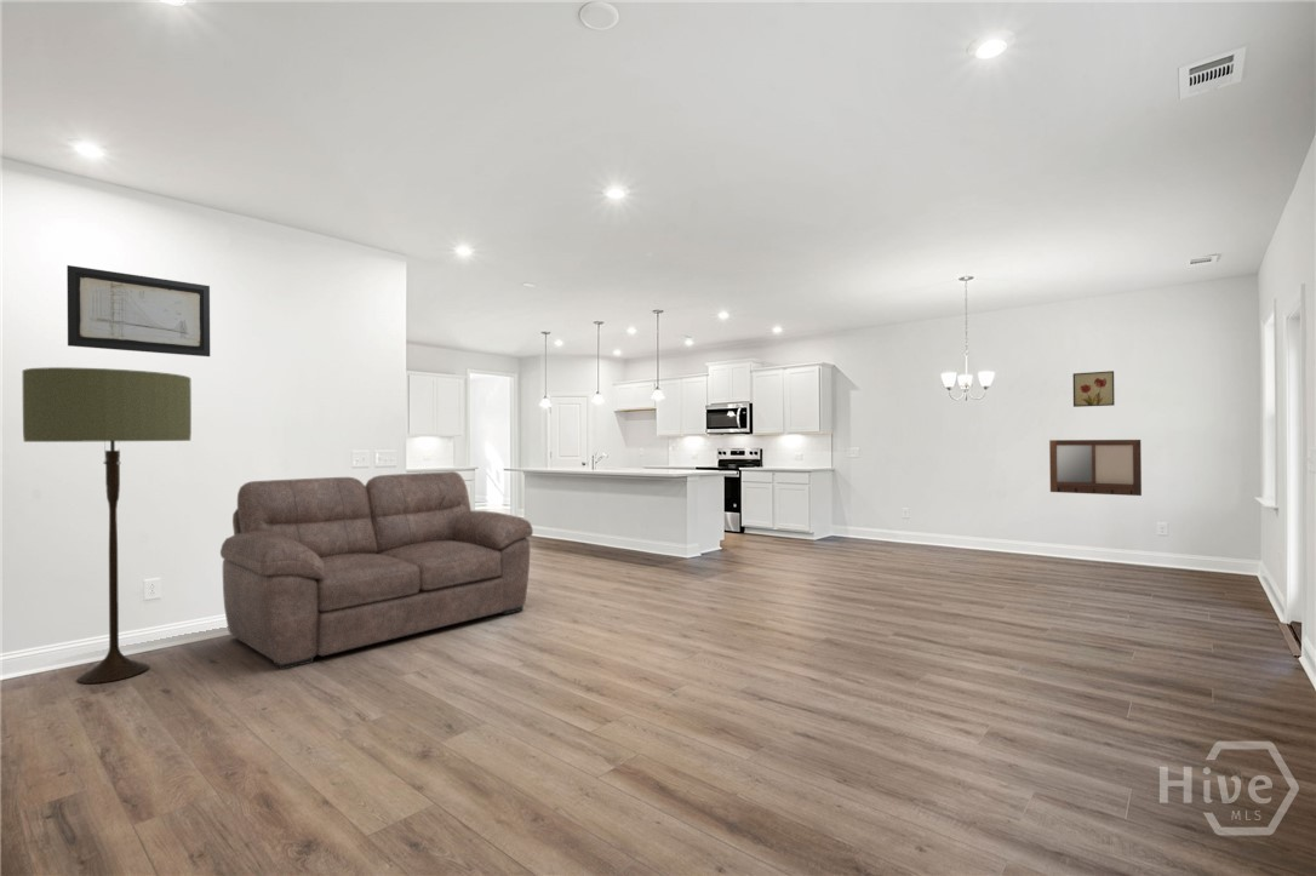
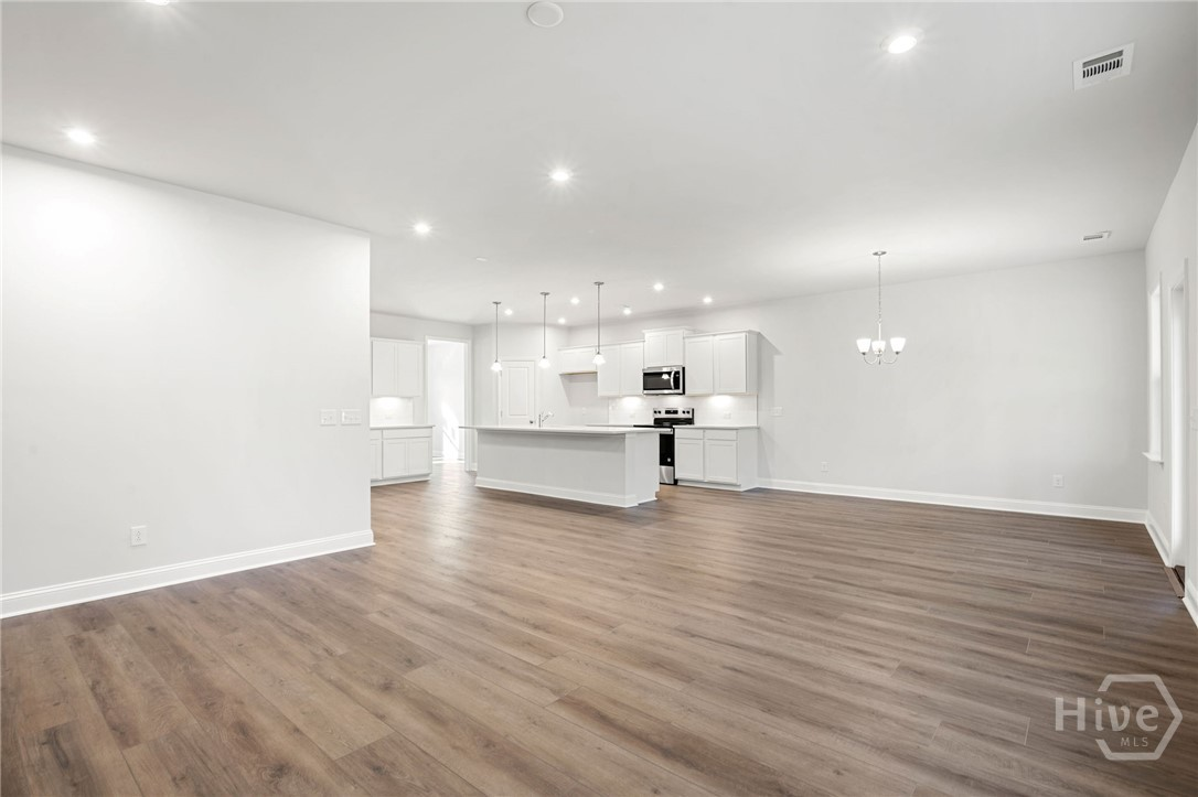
- wall art (1093, 389)
- writing board (1093, 466)
- wall art (143, 314)
- sofa (385, 550)
- floor lamp (113, 522)
